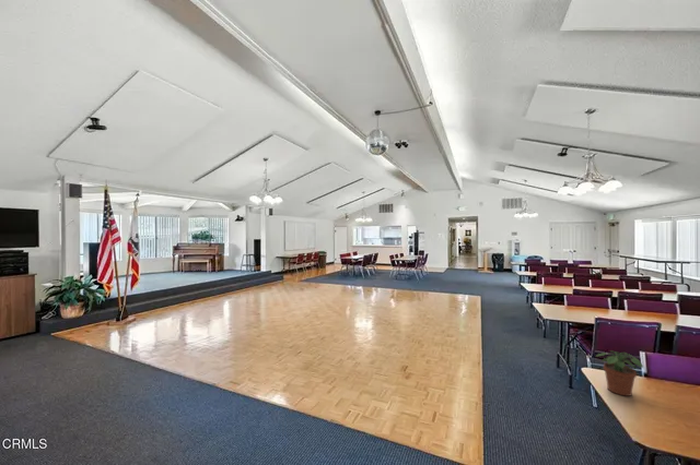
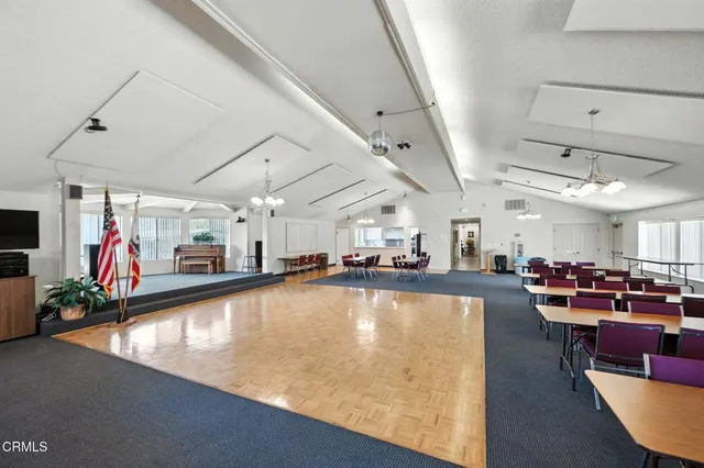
- potted plant (619, 372)
